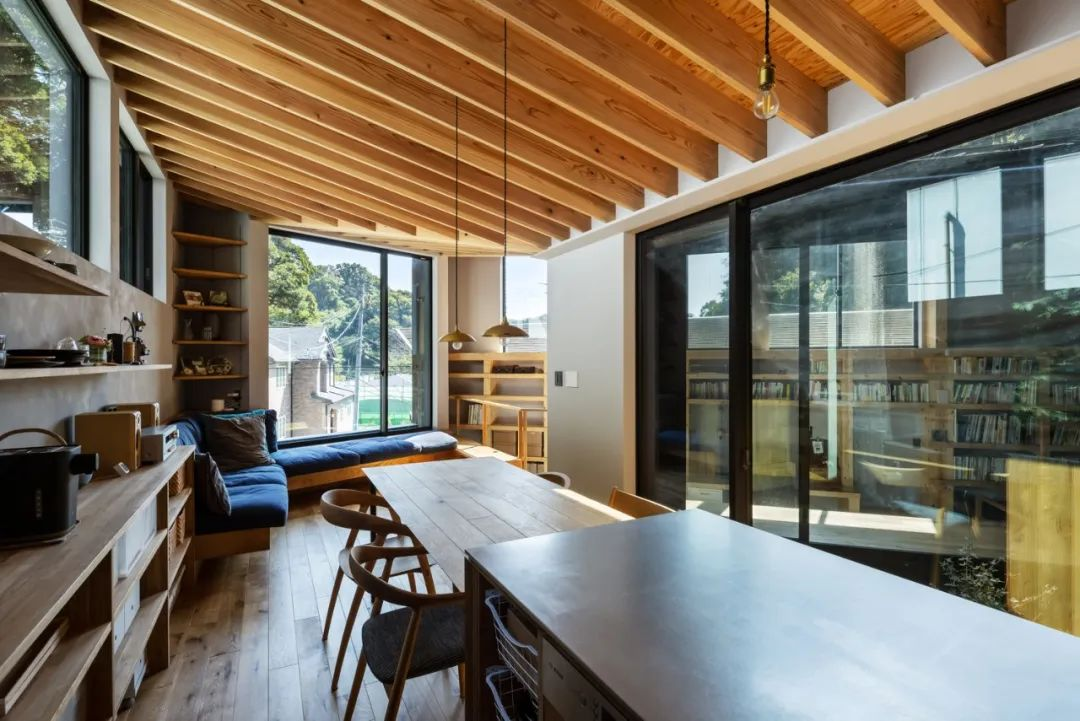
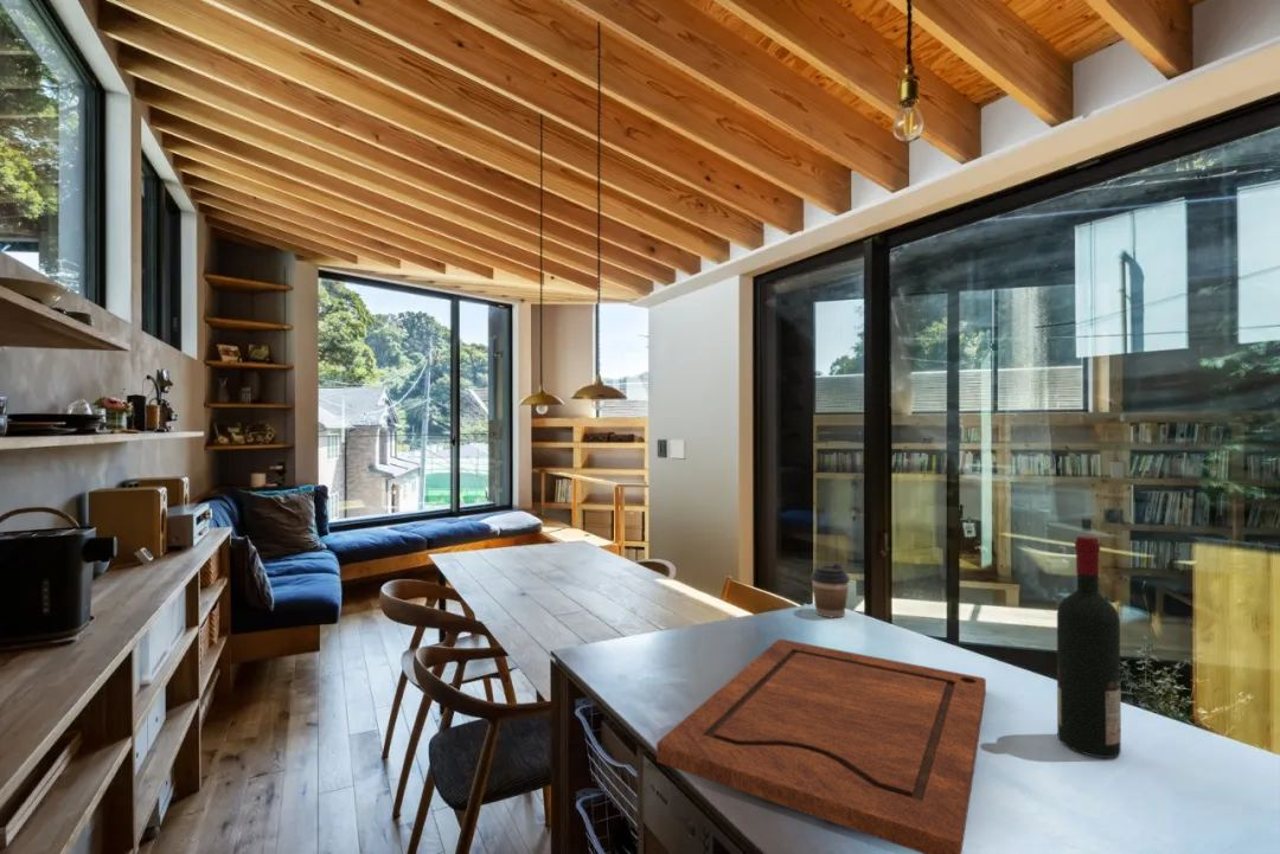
+ alcohol (1088, 641)
+ cutting board (839, 714)
+ coffee cup (830, 589)
